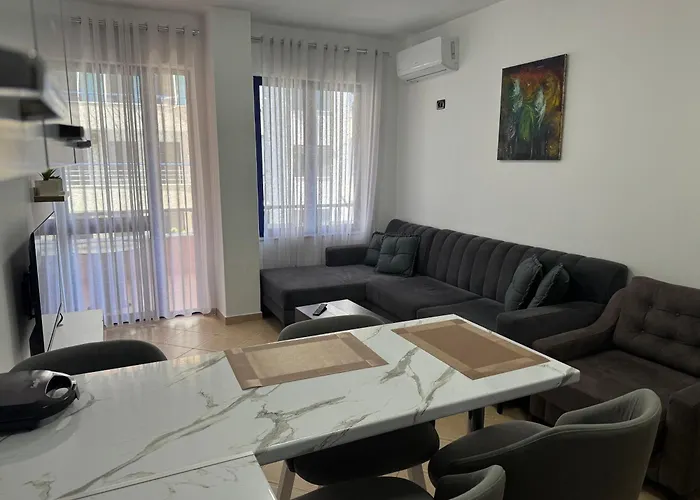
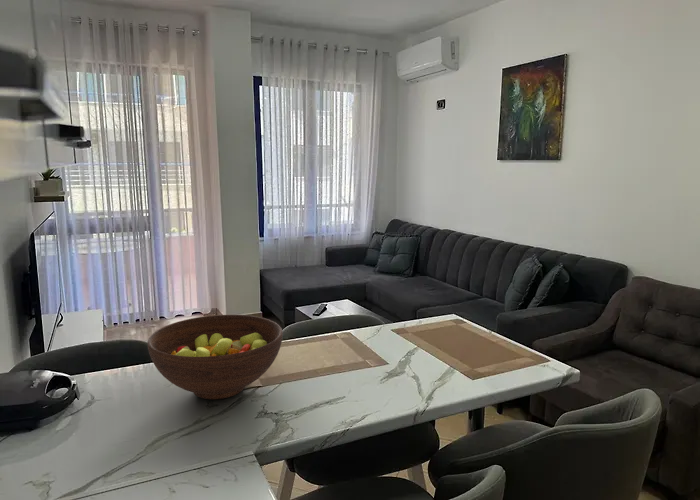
+ fruit bowl (218, 361)
